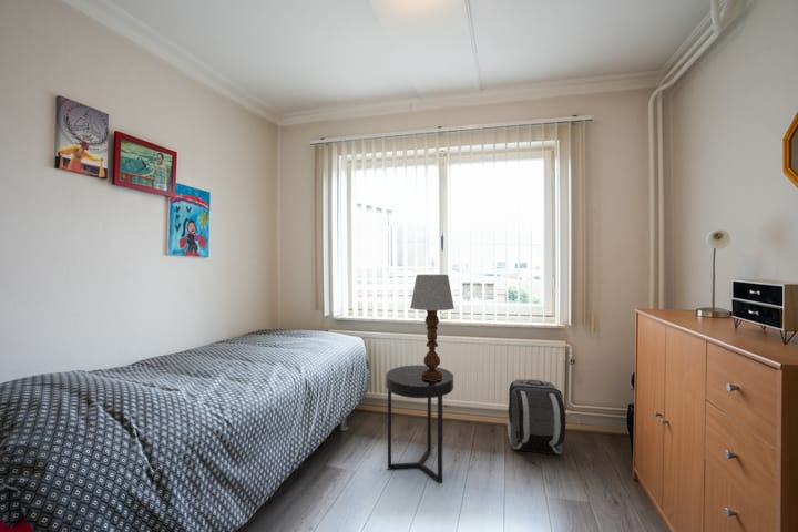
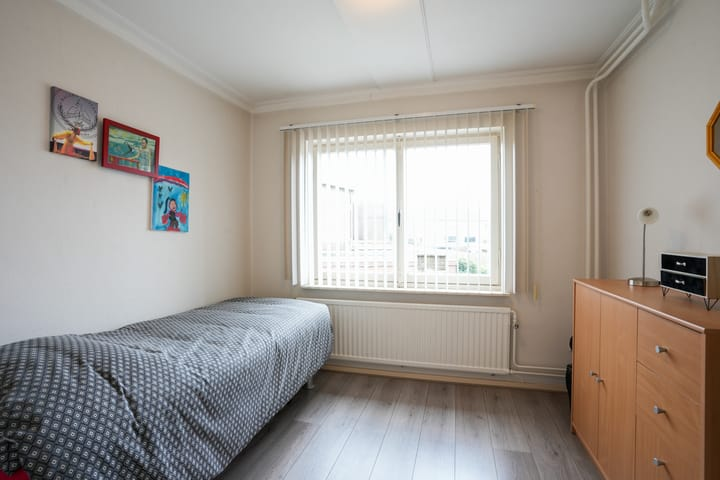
- table lamp (431, 325)
- backpack (535, 417)
- side table (428, 420)
